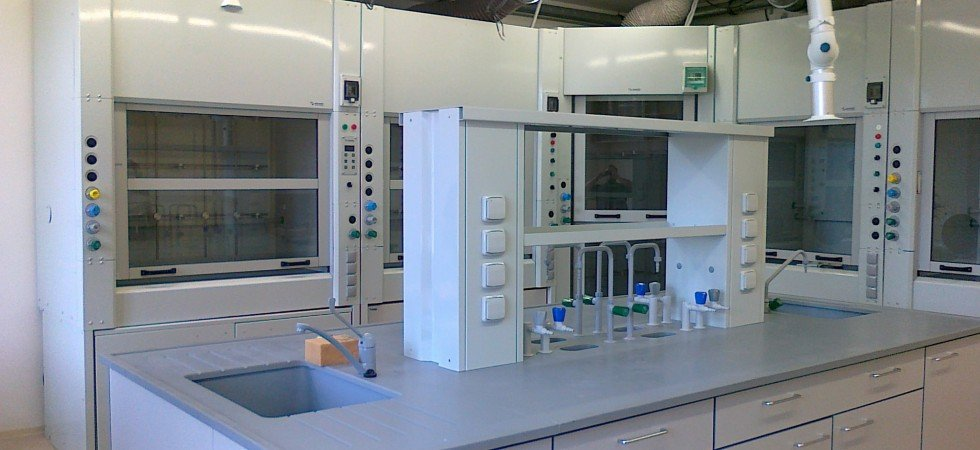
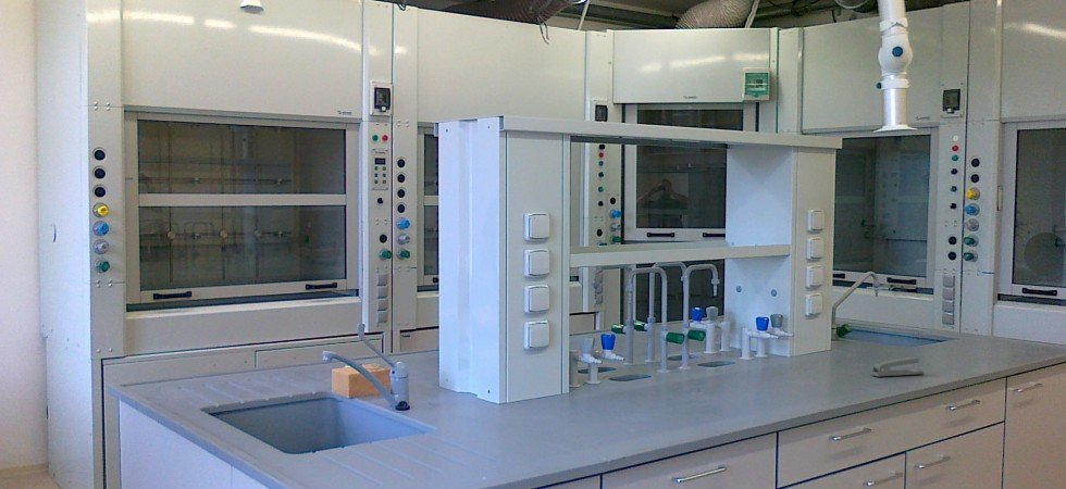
+ stapler (897, 366)
